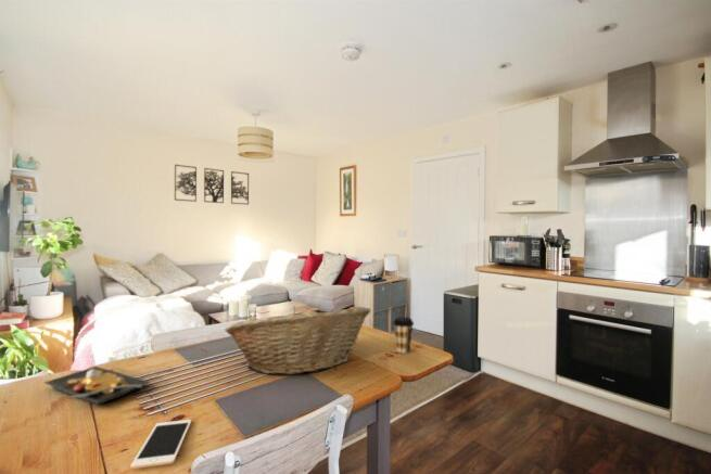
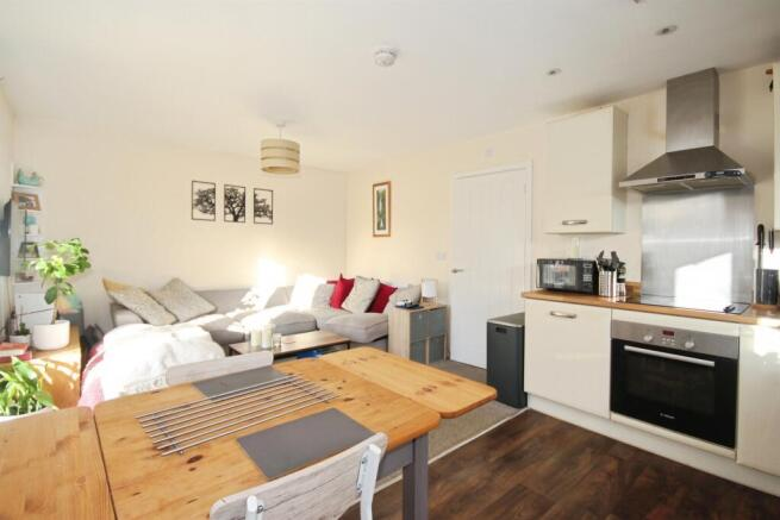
- fruit basket (301, 331)
- plate (92, 380)
- coffee cup (403, 334)
- cell phone (164, 441)
